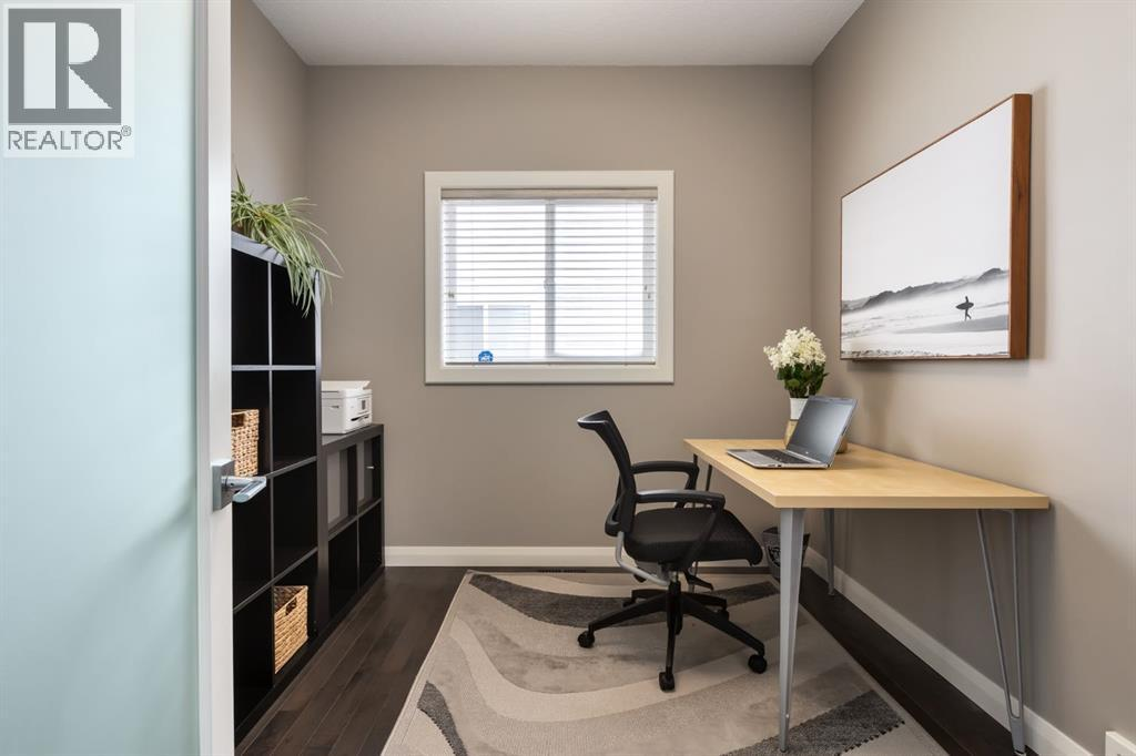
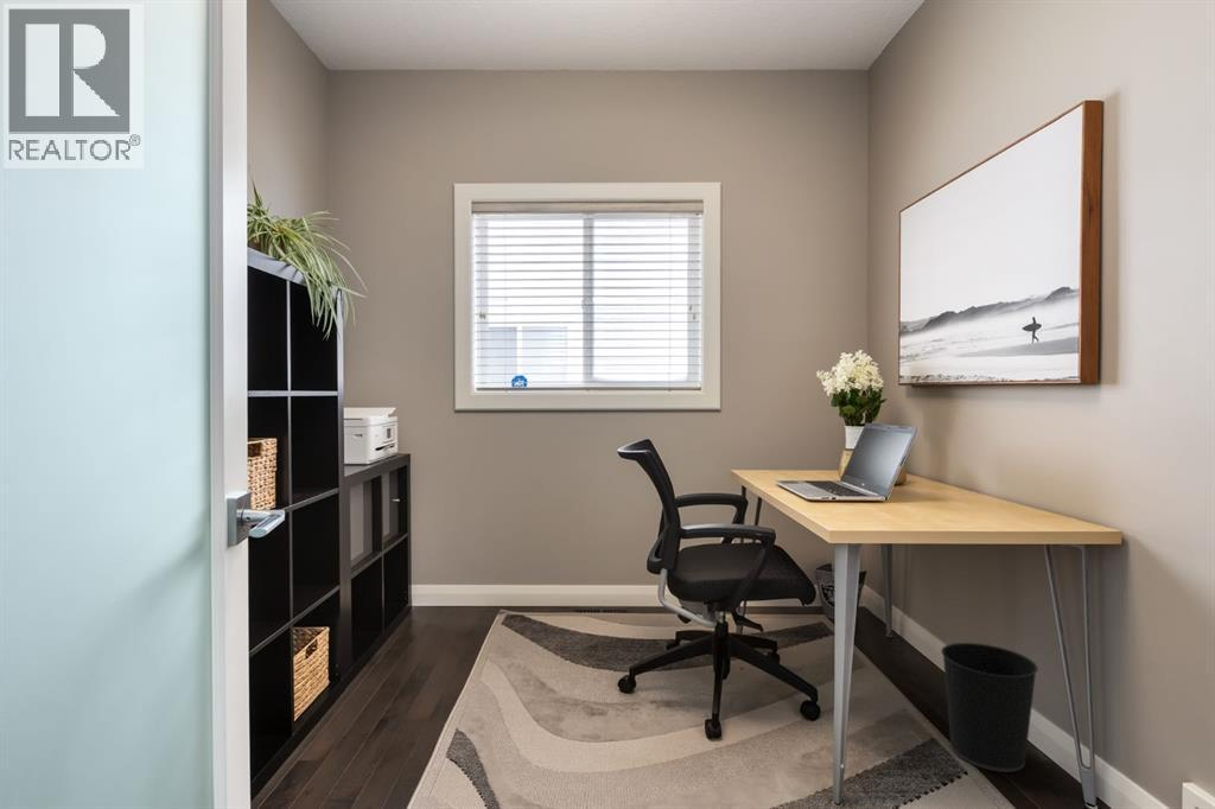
+ wastebasket (987, 706)
